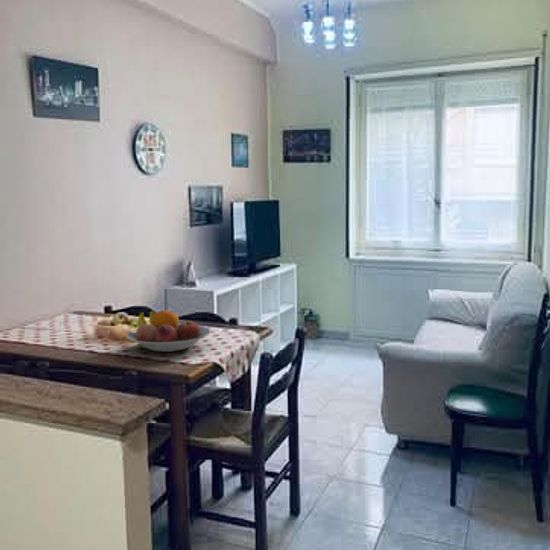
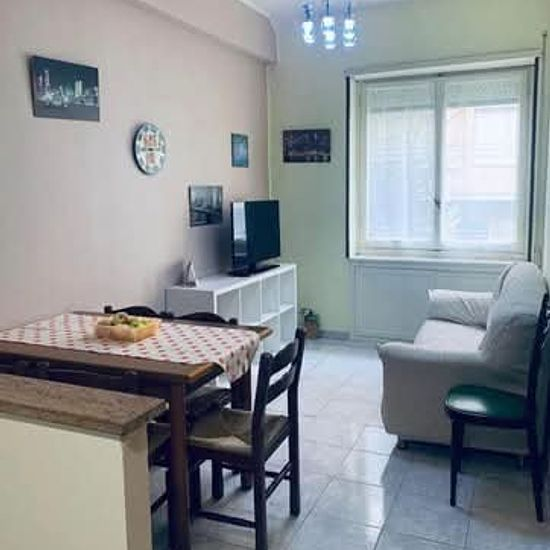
- fruit bowl (168, 329)
